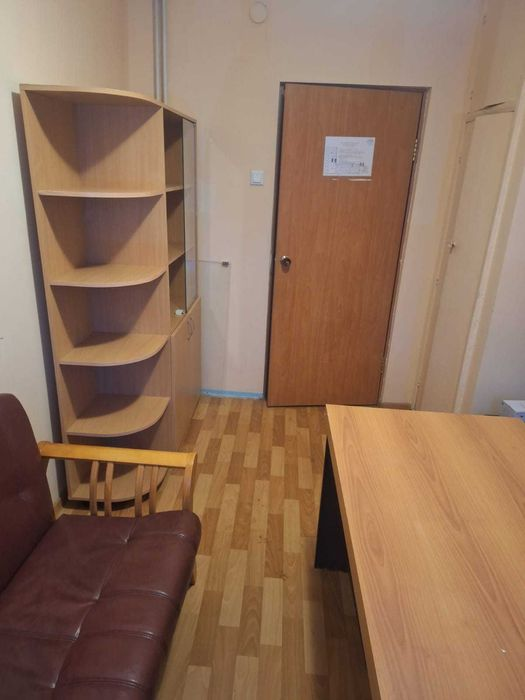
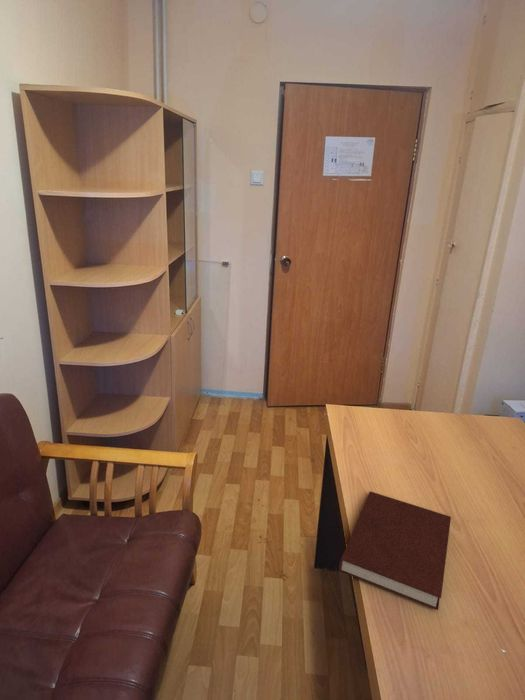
+ notebook (398, 541)
